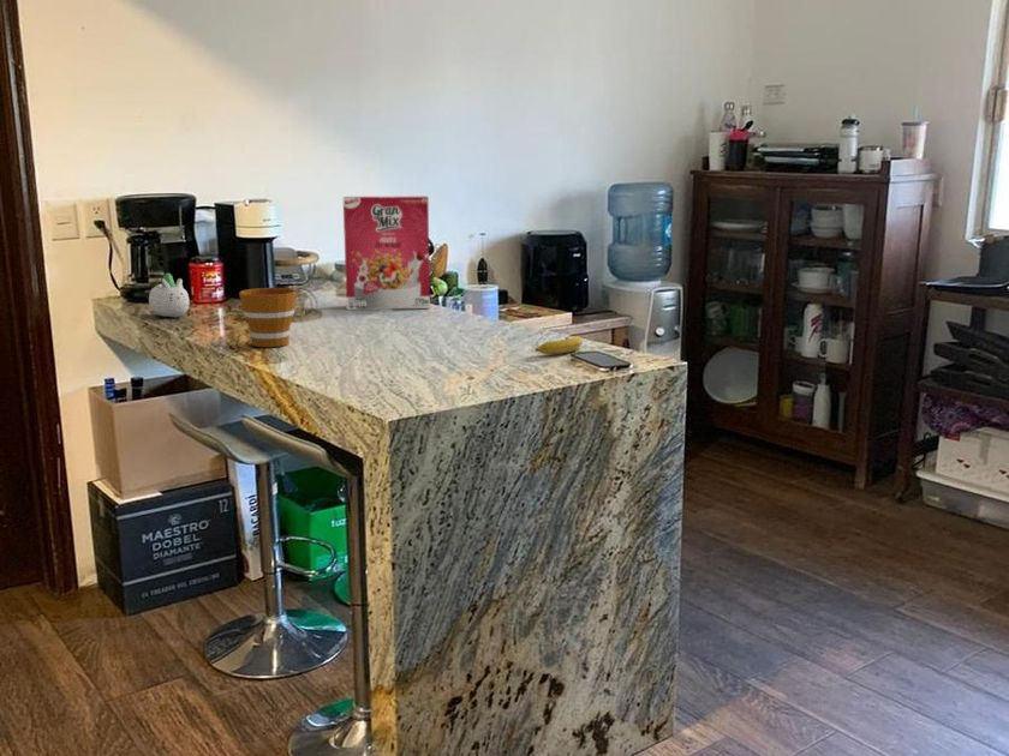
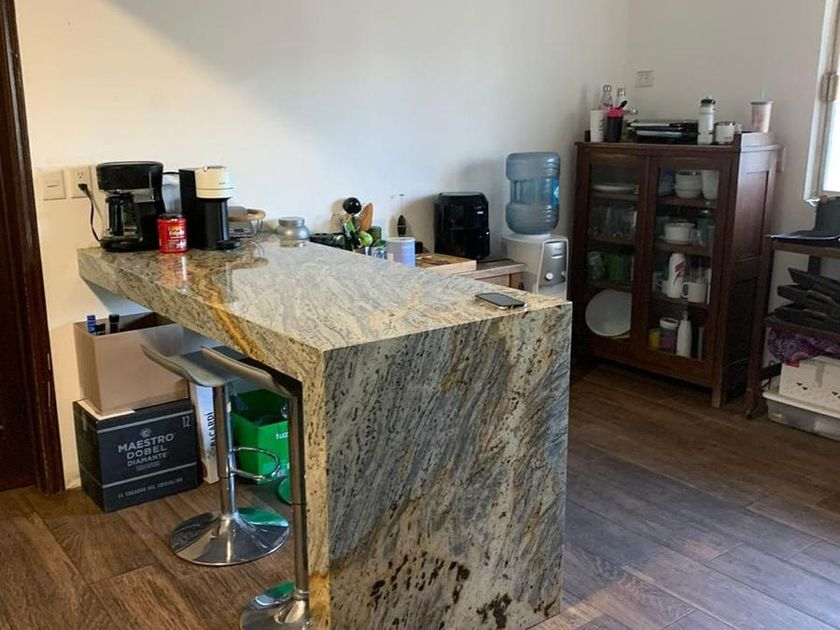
- banana (559, 342)
- cup (270, 317)
- succulent planter (169, 294)
- cereal box (387, 252)
